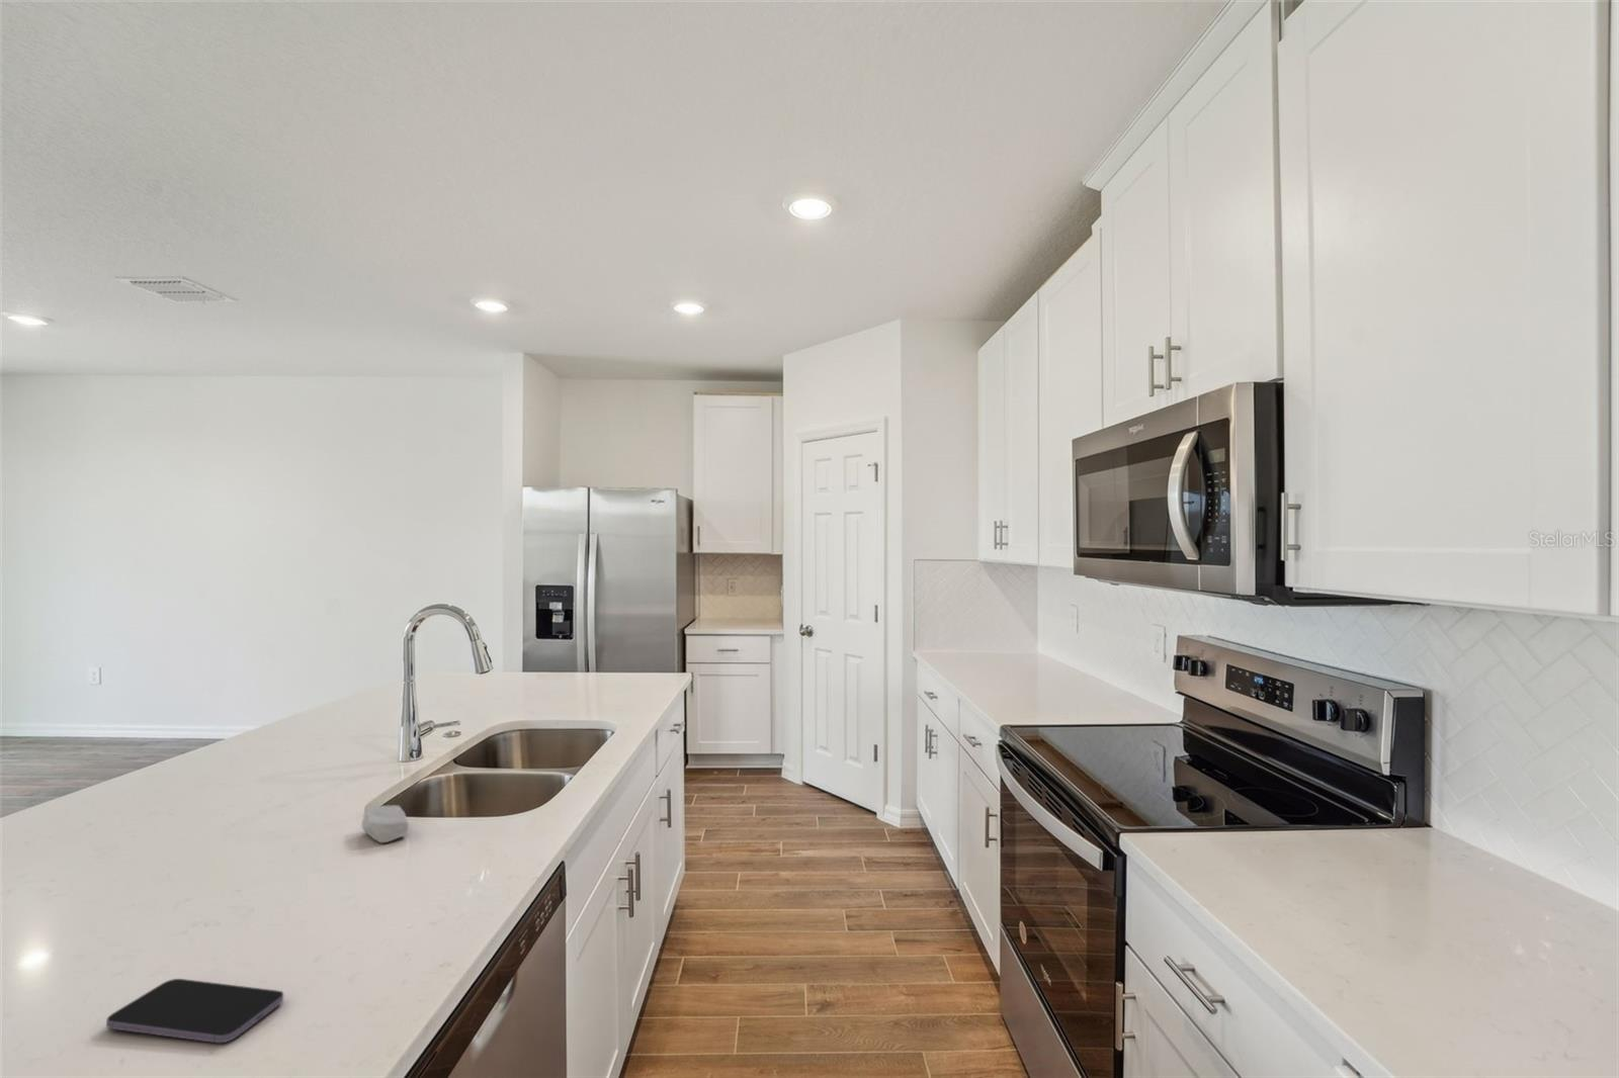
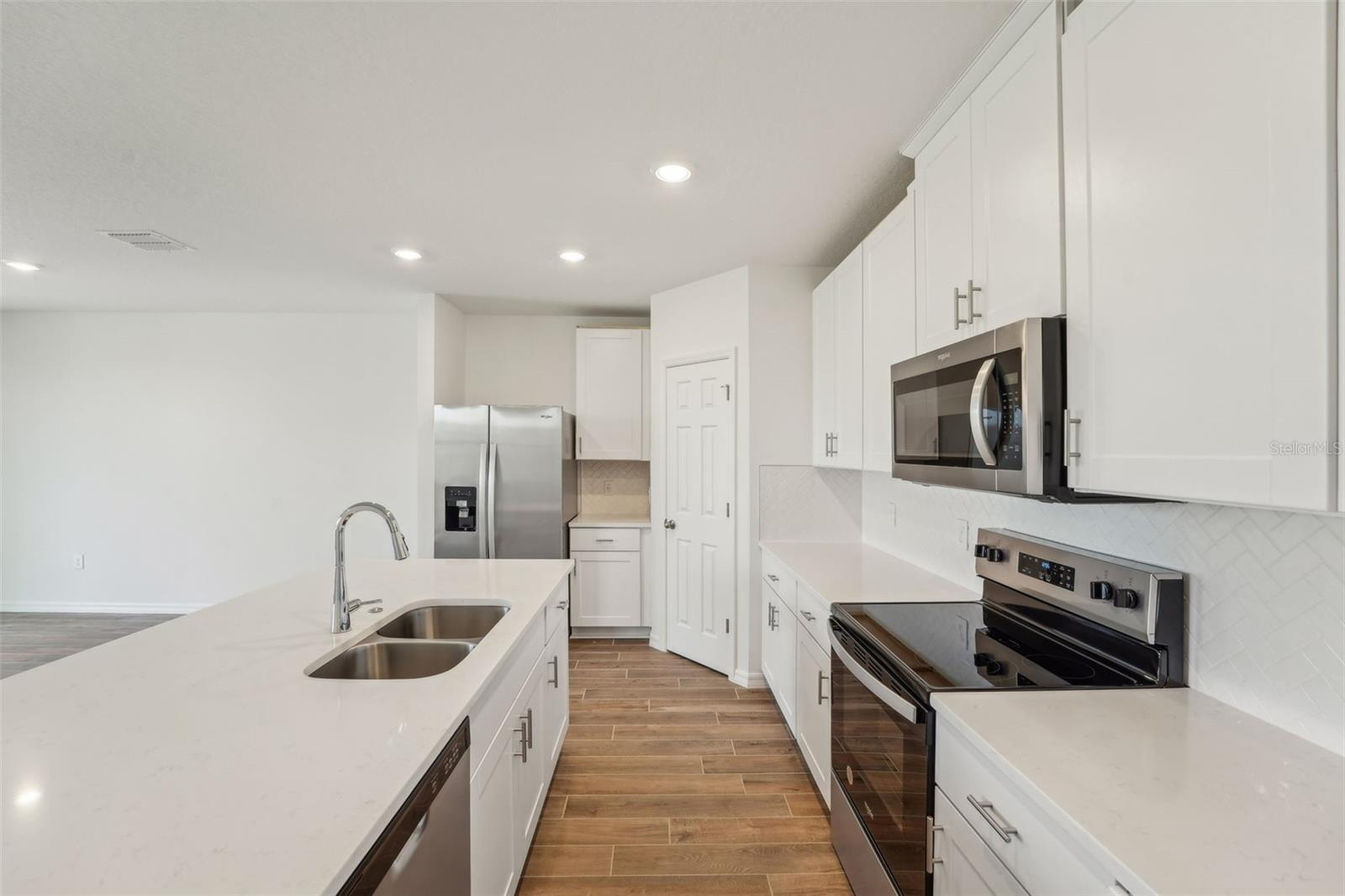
- smartphone (197, 1008)
- soap bar (384, 822)
